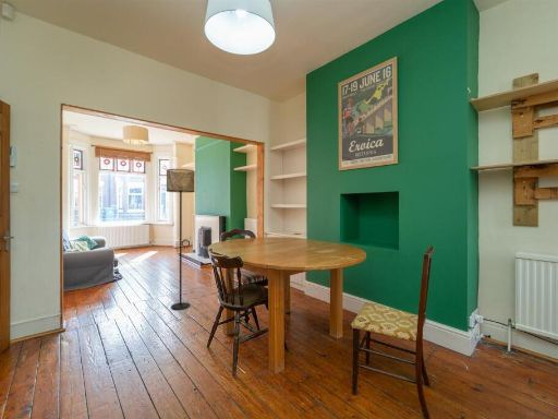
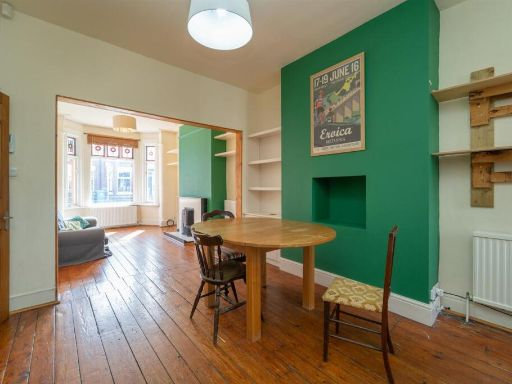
- floor lamp (180, 238)
